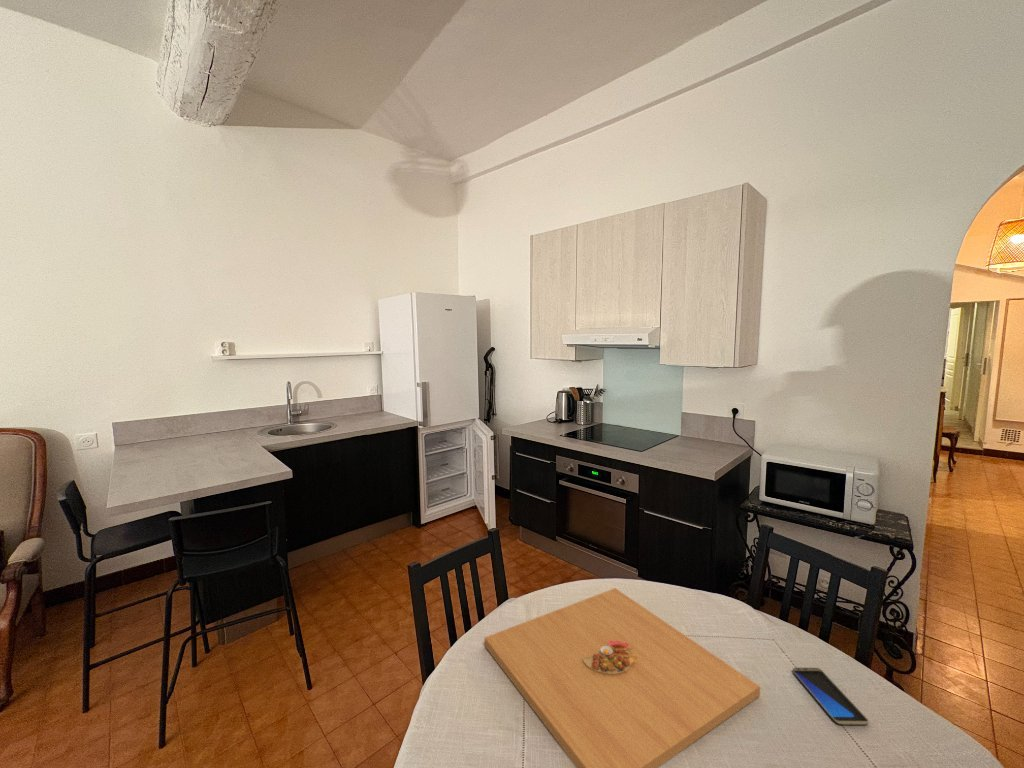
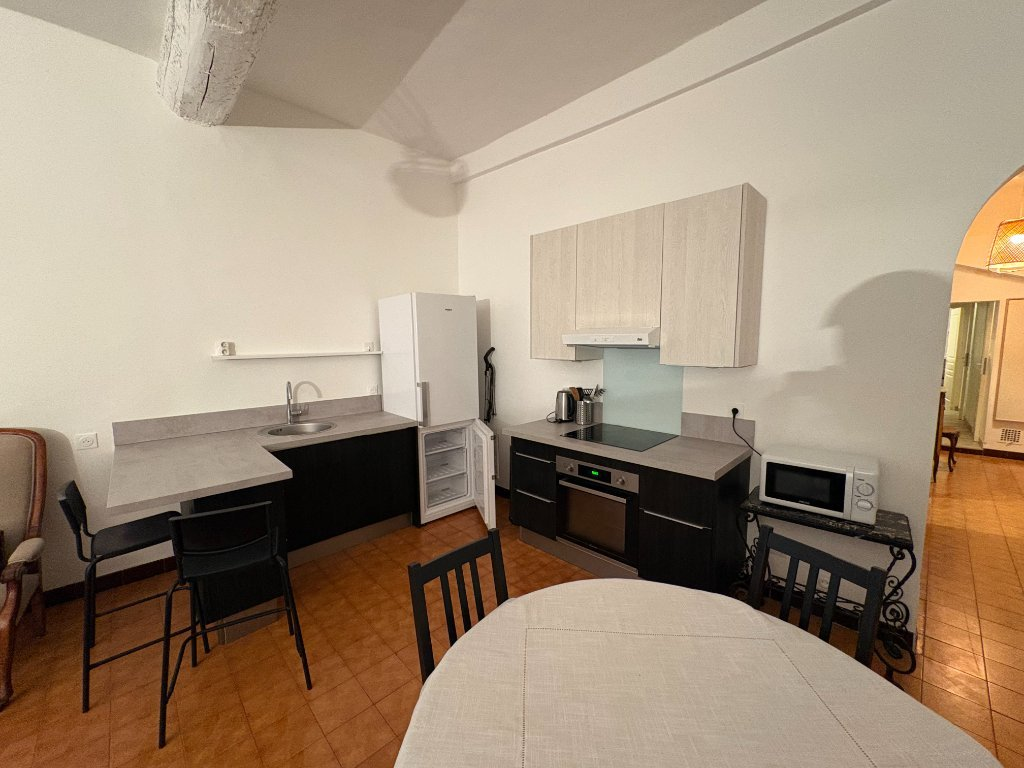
- platter (611, 661)
- smartphone (827, 694)
